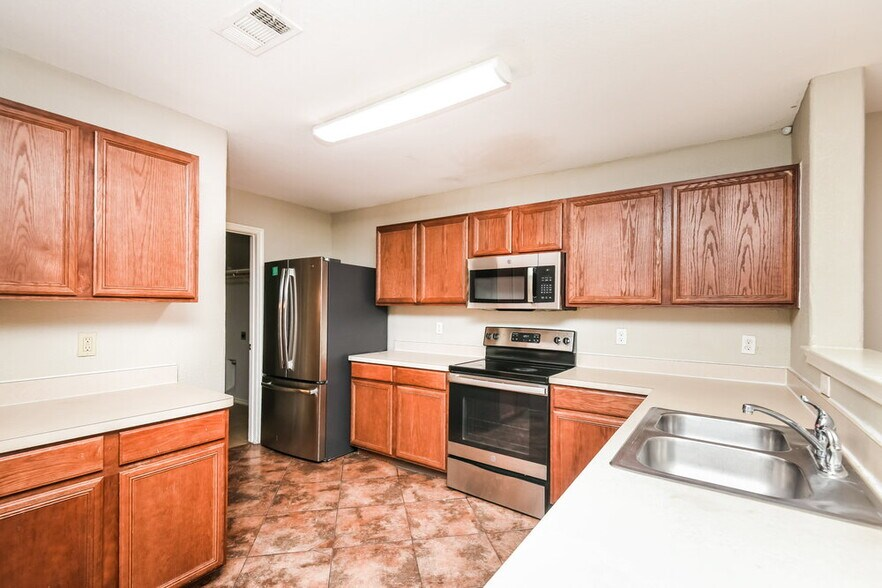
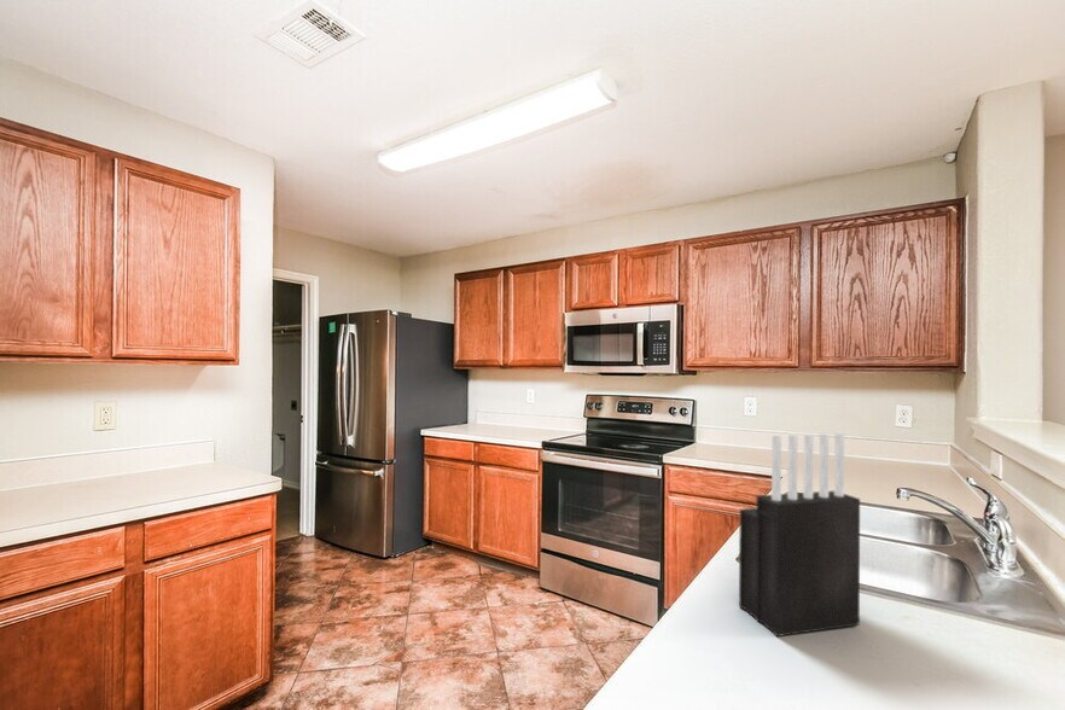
+ knife block (793, 522)
